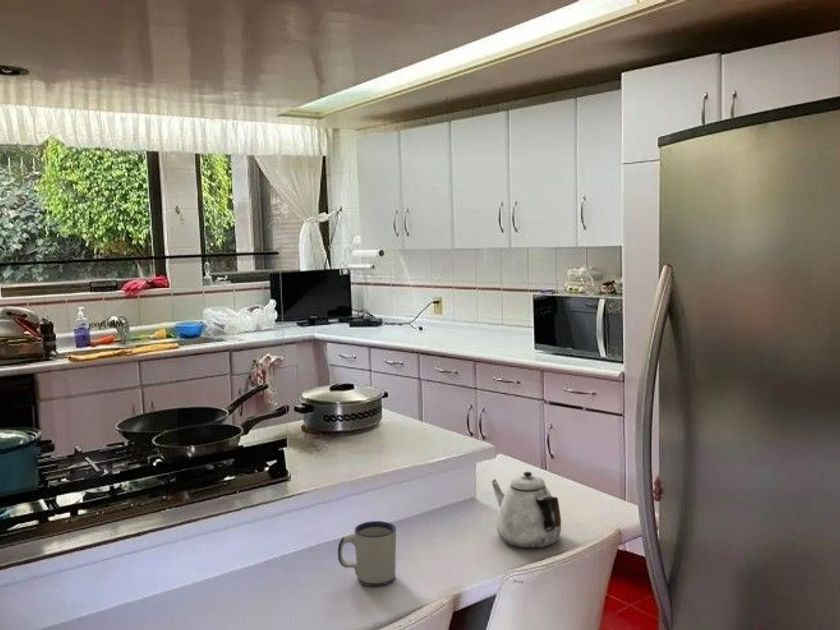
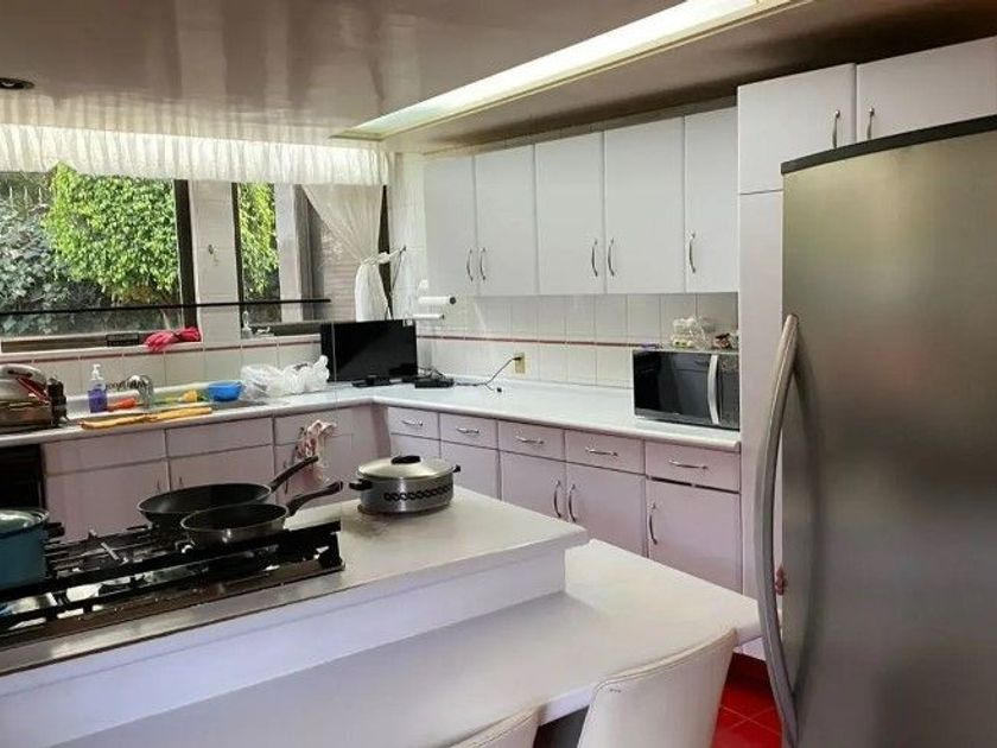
- mug (367, 553)
- teapot (523, 503)
